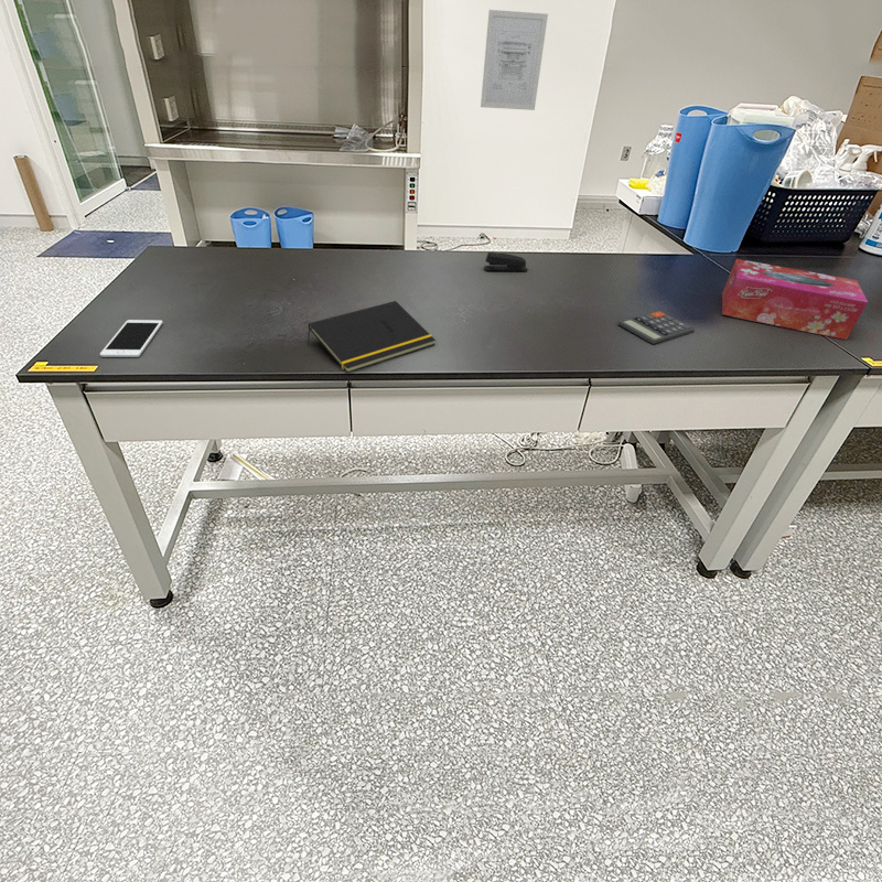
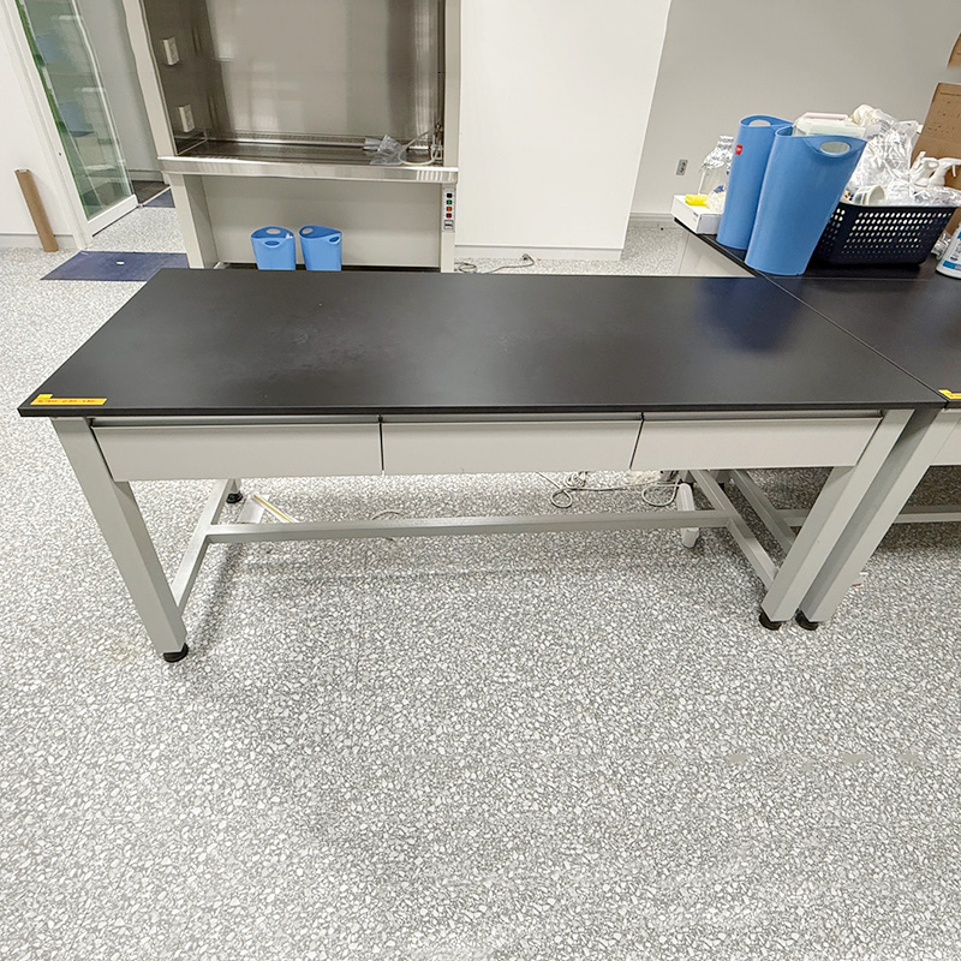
- cell phone (132, 337)
- wall art (513, 62)
- tissue box (788, 297)
- calculator (656, 325)
- notepad (373, 334)
- stapler (506, 260)
